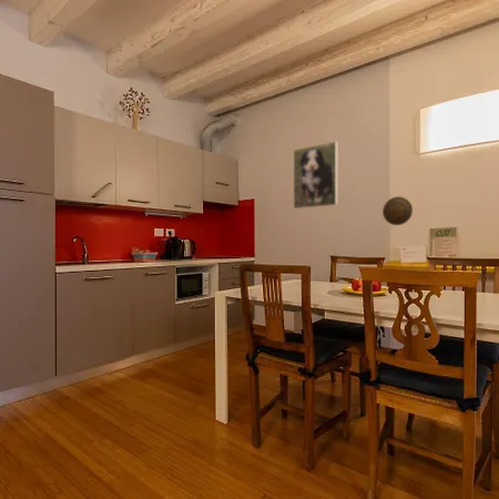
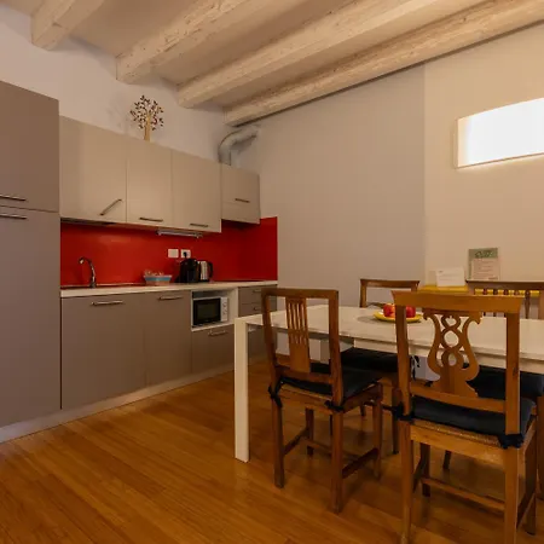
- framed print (314, 176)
- decorative plate (397, 211)
